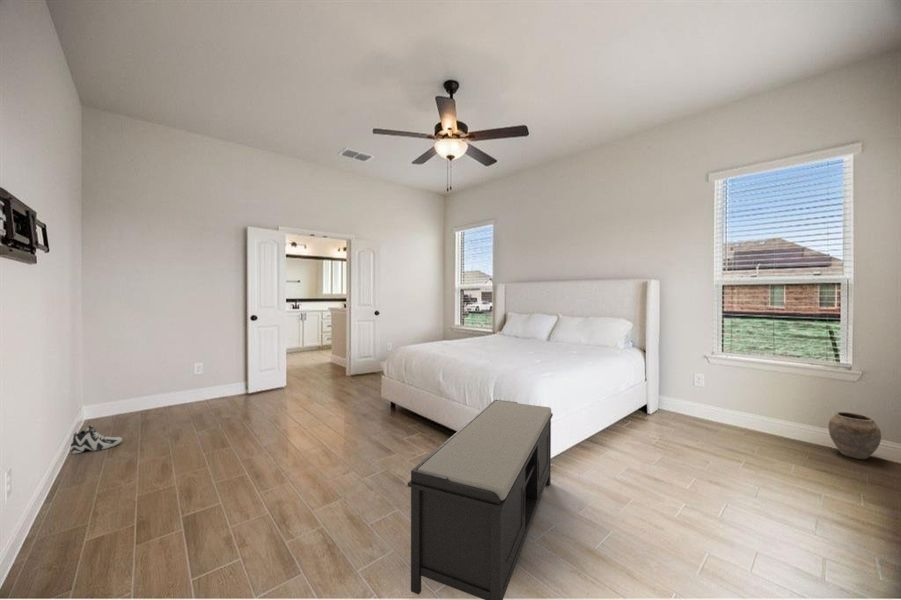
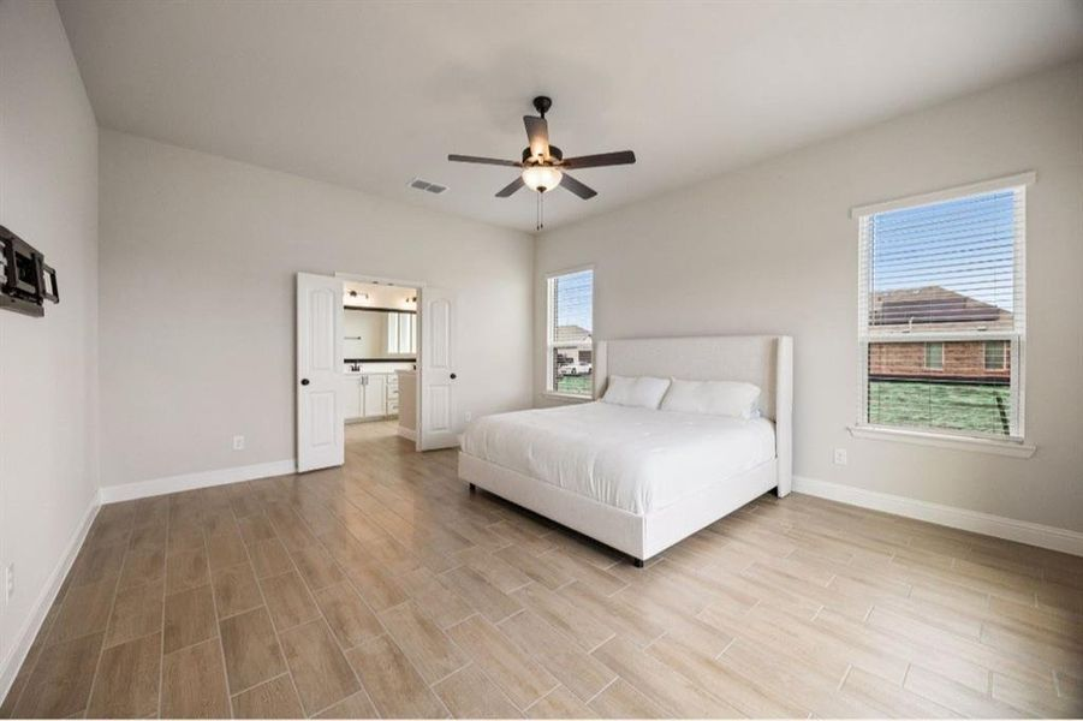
- bench (496, 477)
- vase (853, 435)
- sneaker (96, 436)
